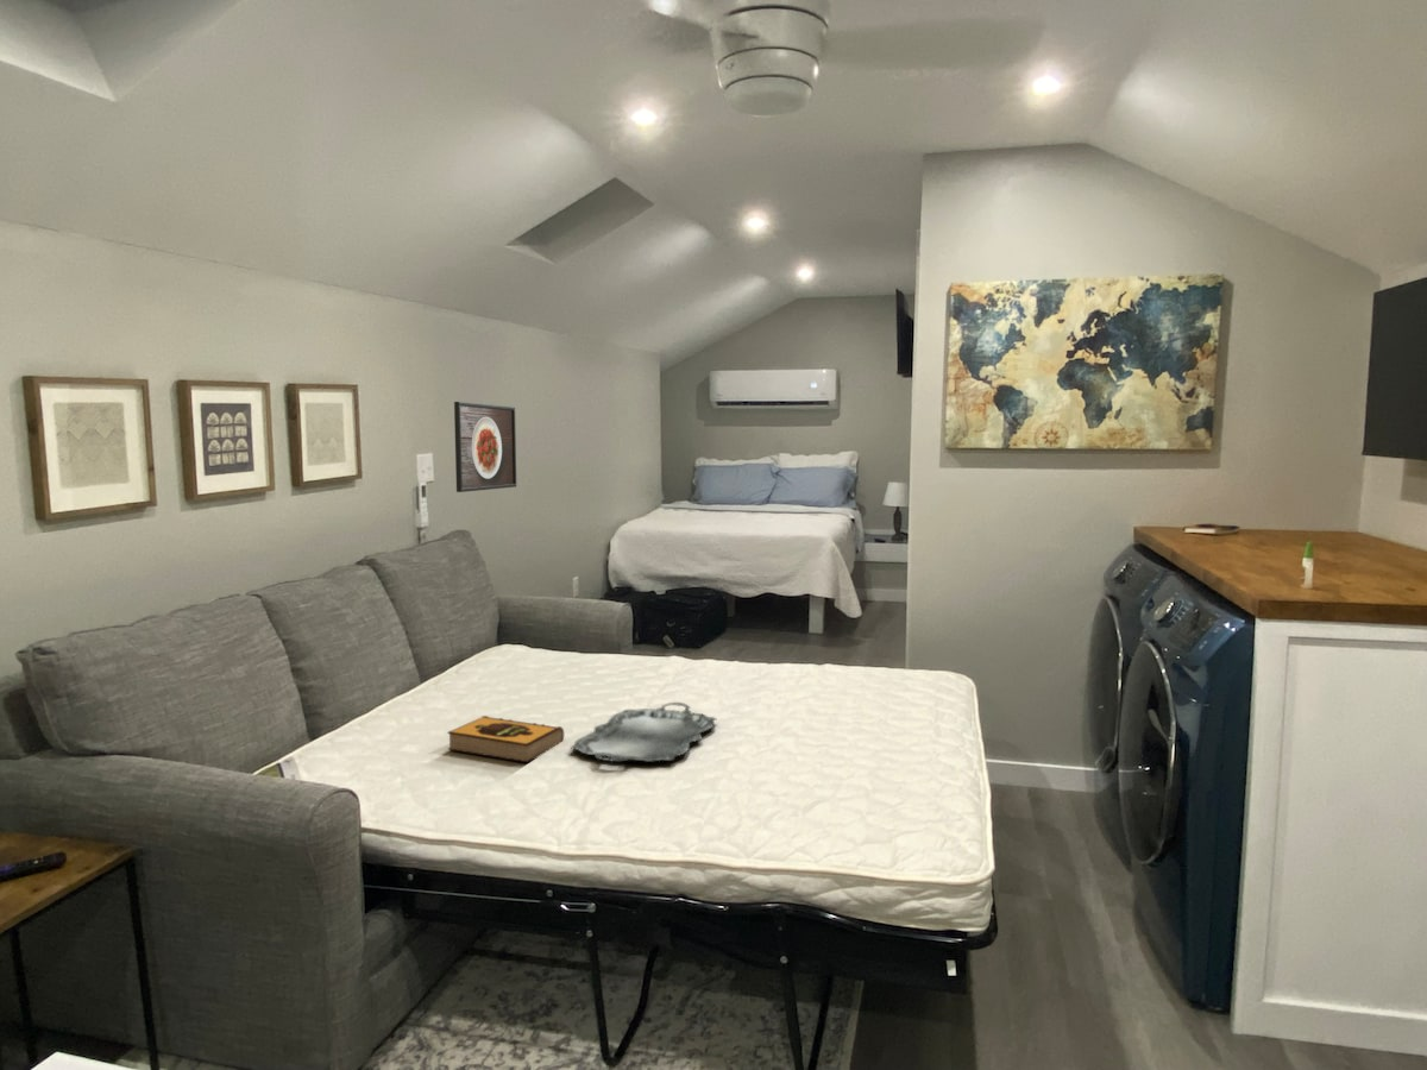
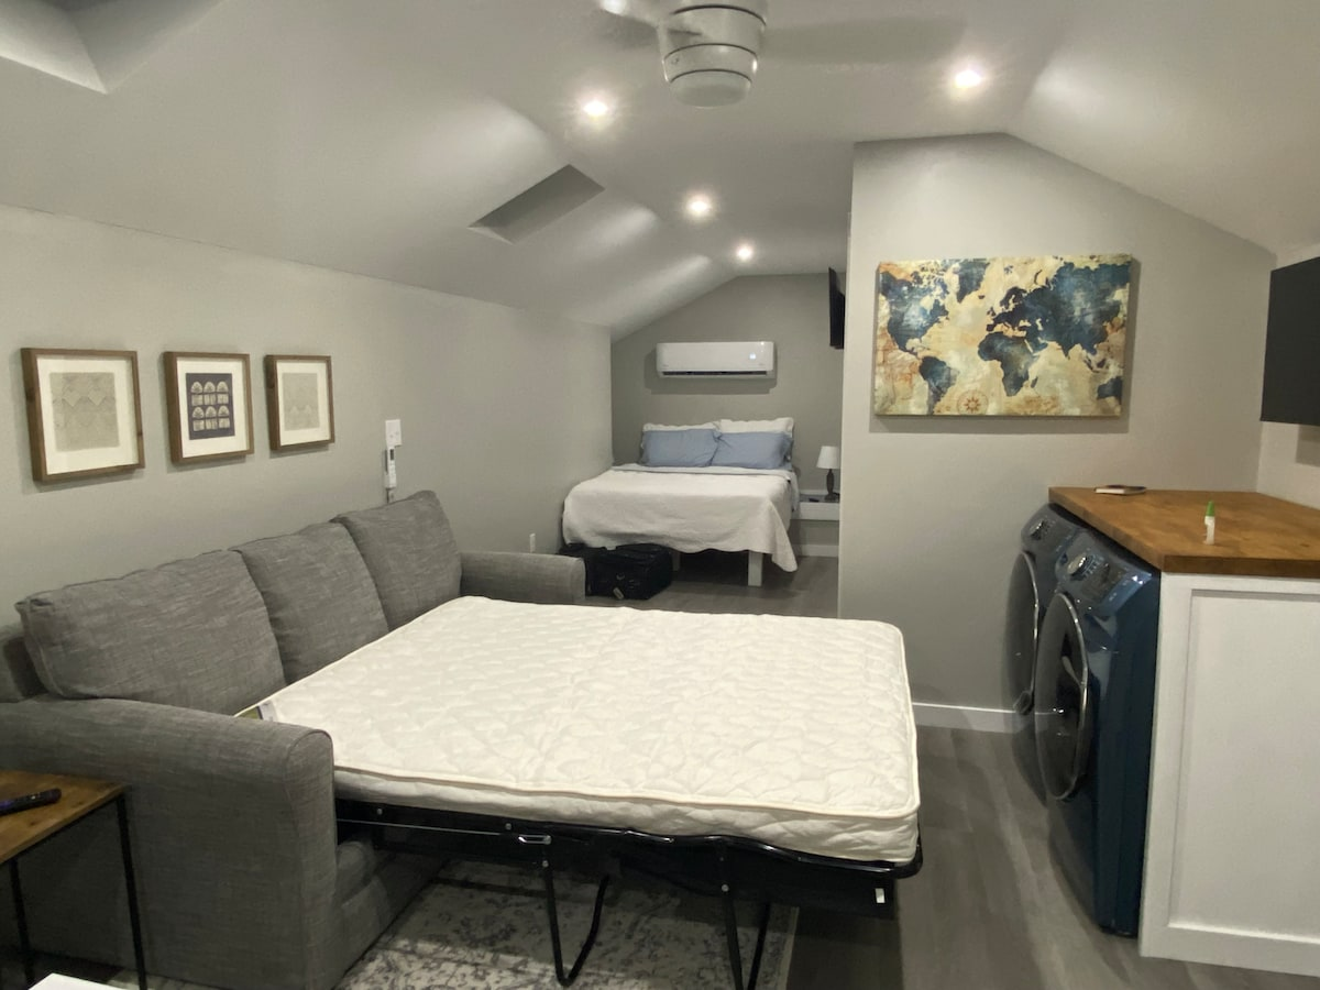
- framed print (486, 447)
- serving tray (647, 732)
- hardback book (507, 737)
